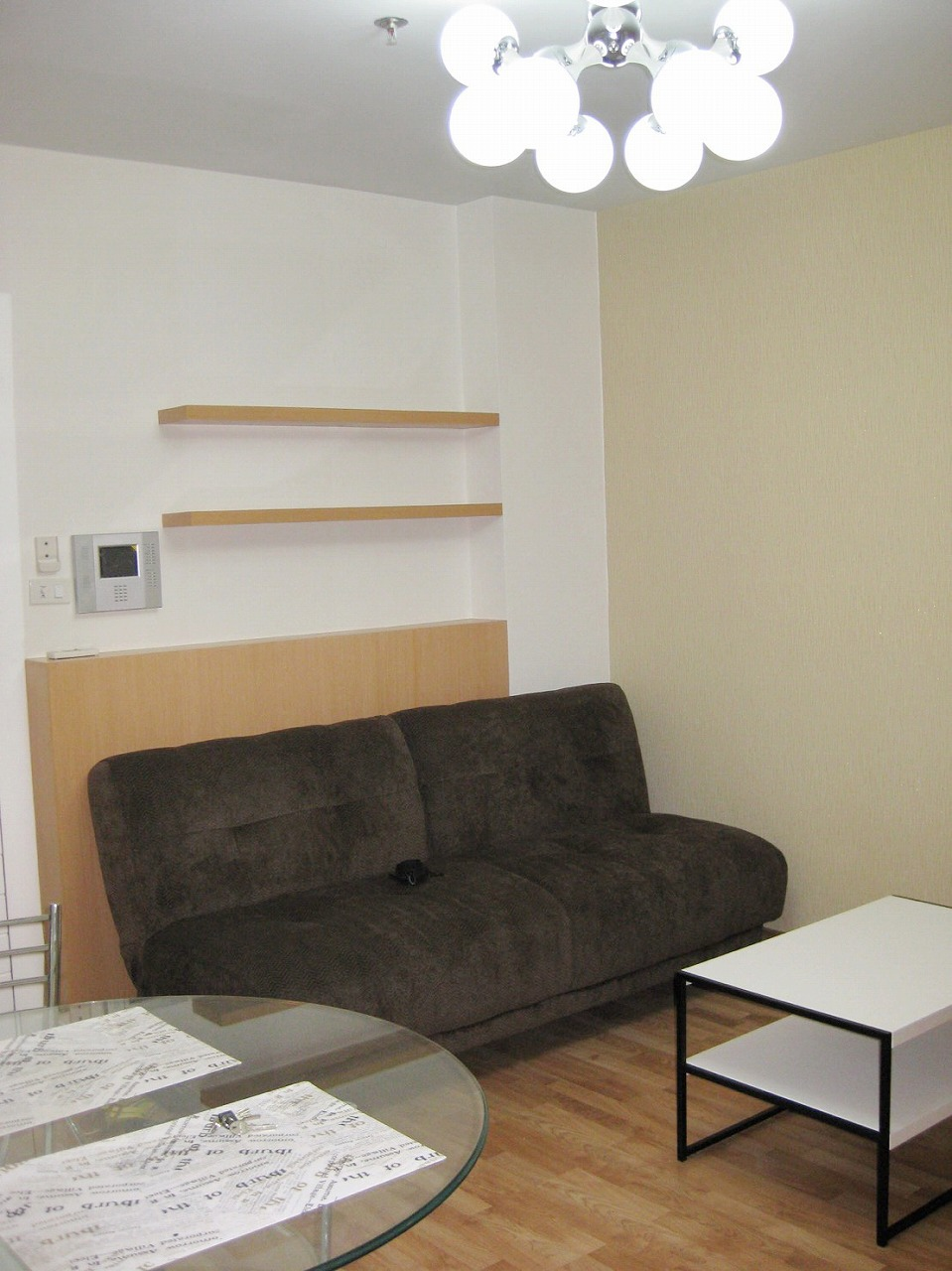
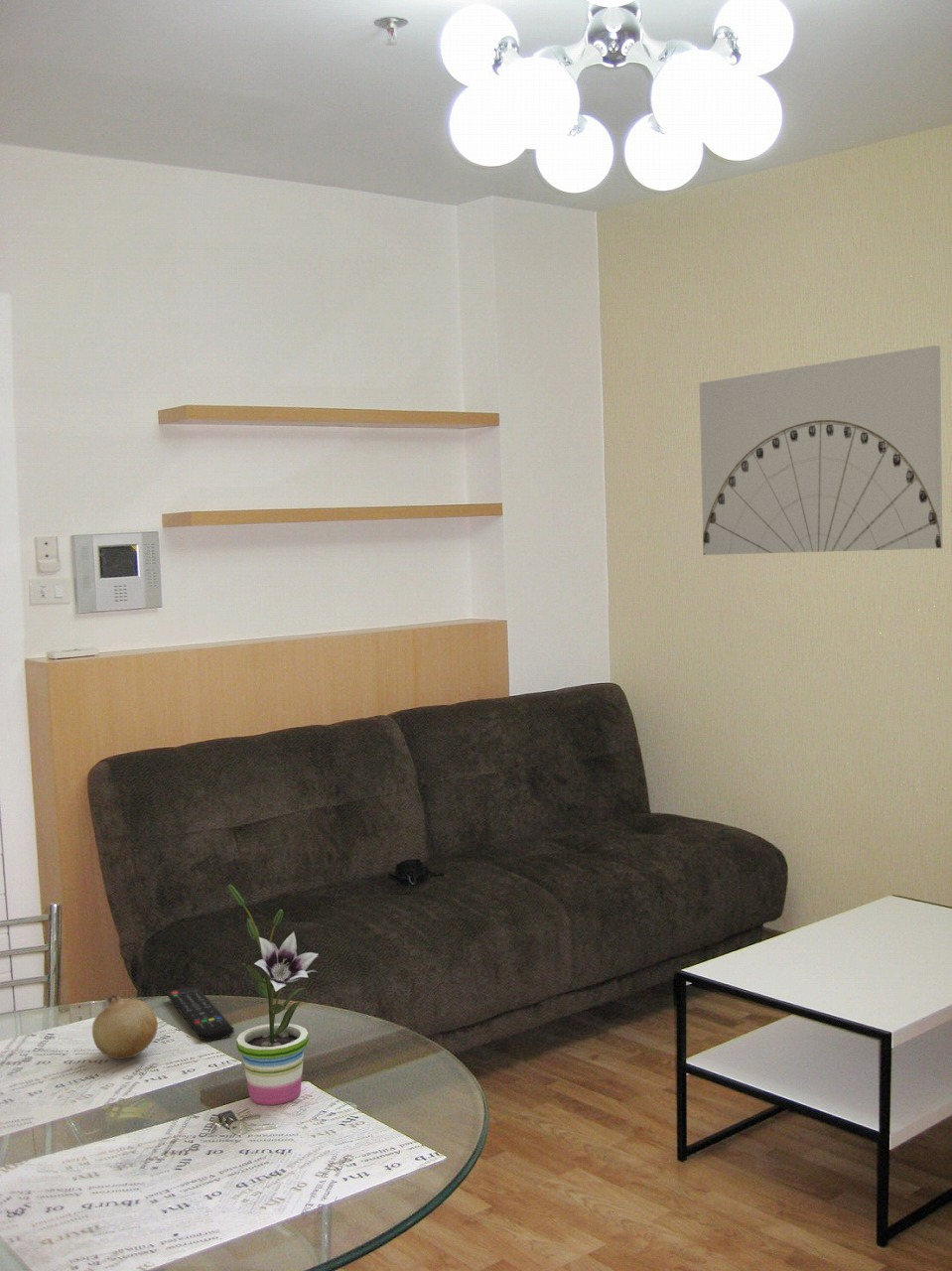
+ potted plant (283, 986)
+ fruit (124, 1025)
+ remote control (199, 1012)
+ wall art (811, 459)
